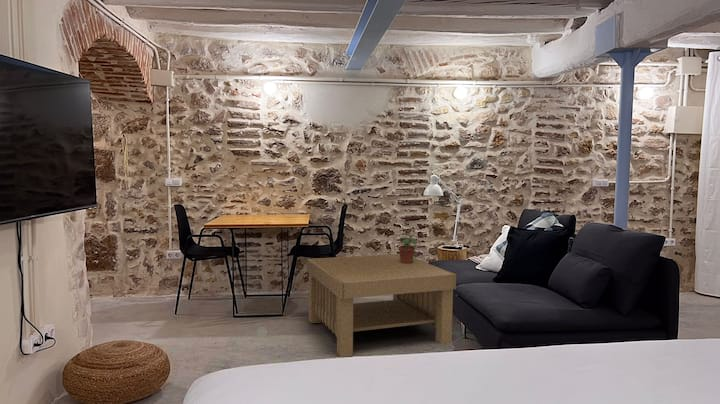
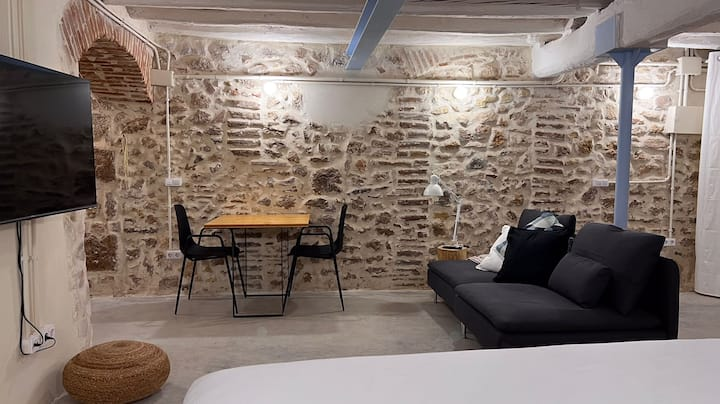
- coffee table (377, 301)
- potted plant (407, 250)
